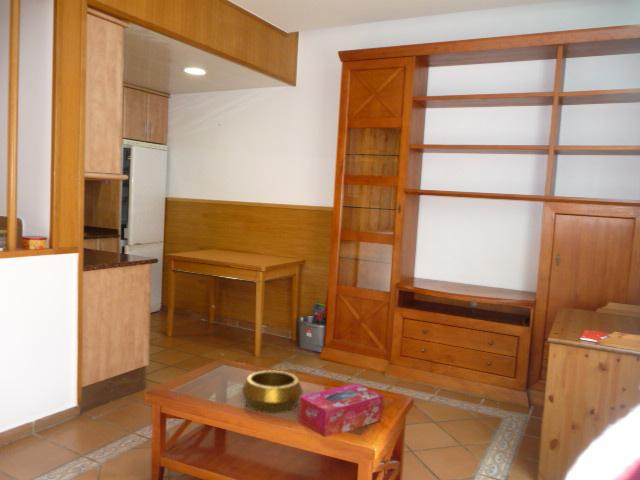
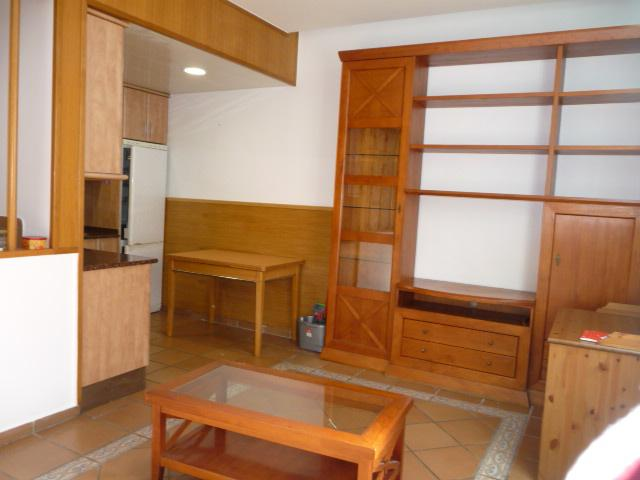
- tissue box (341, 408)
- decorative bowl (272, 391)
